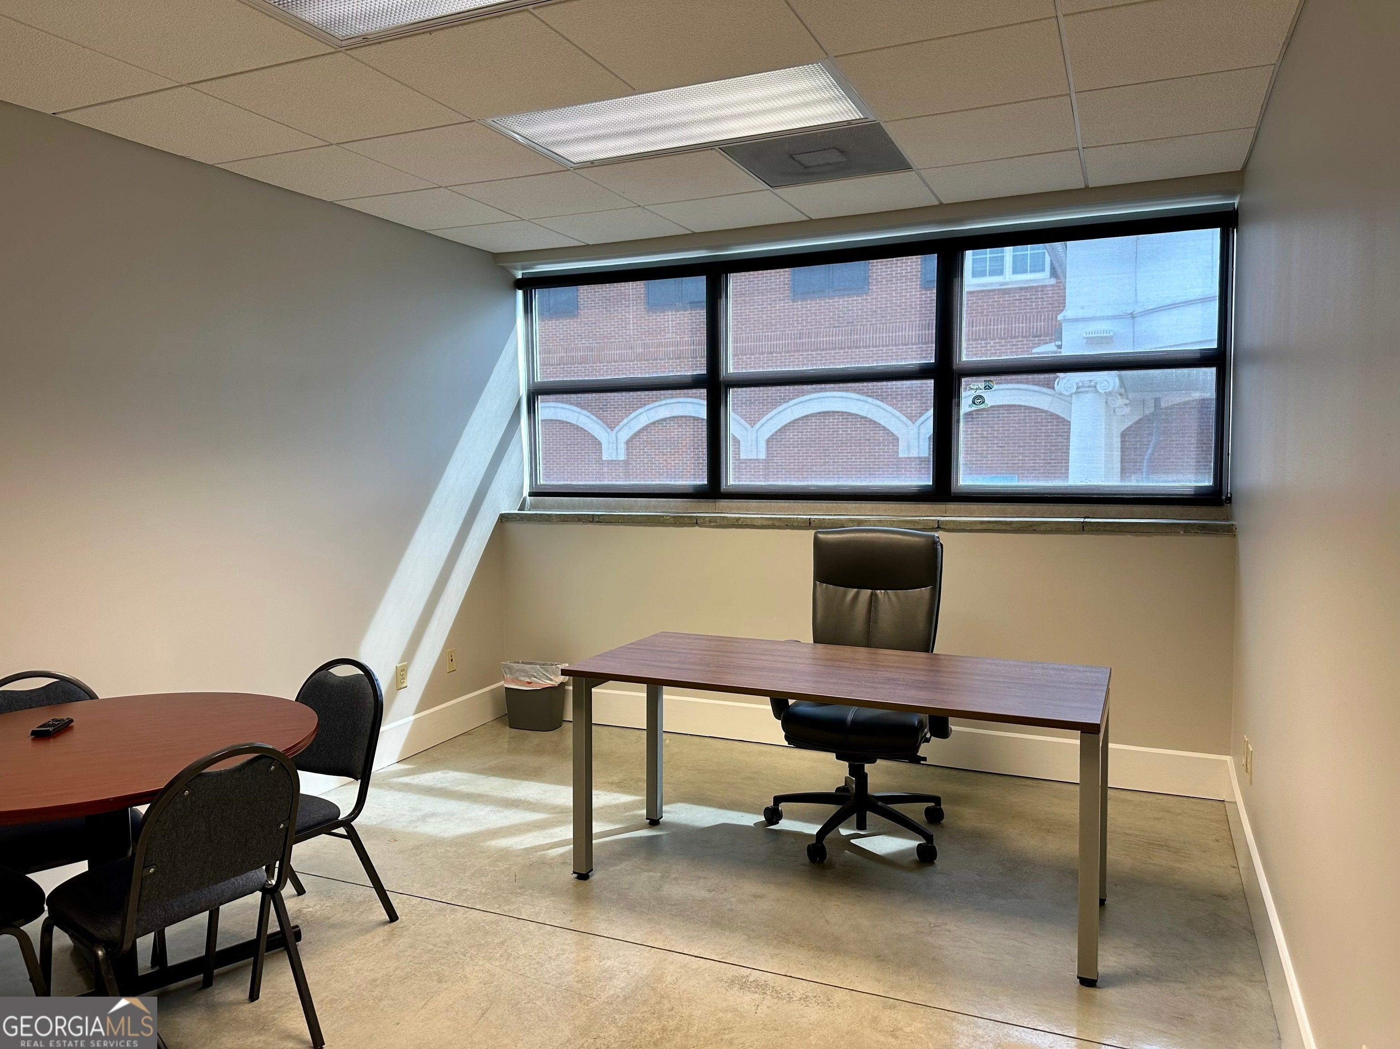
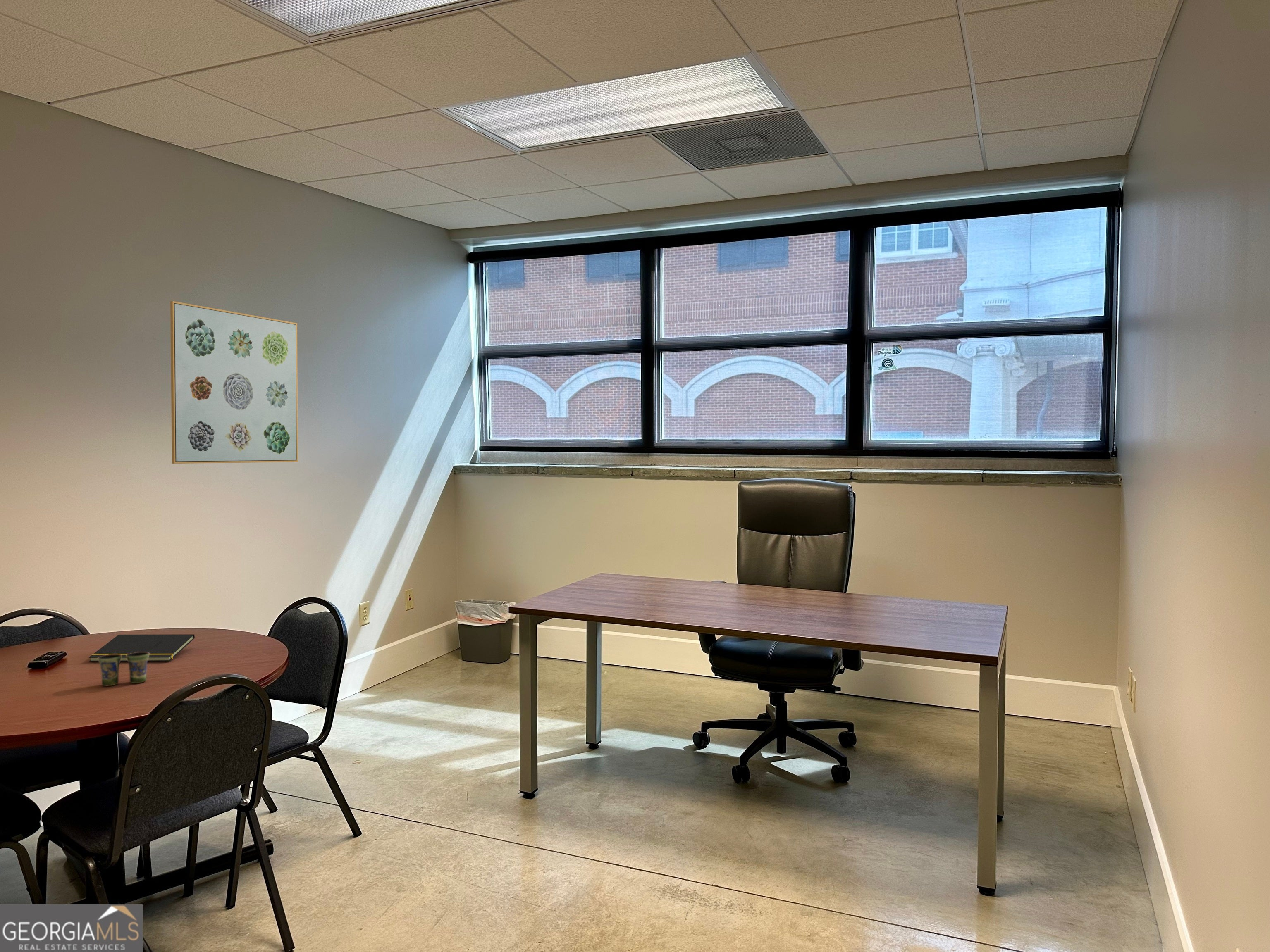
+ wall art (239, 388)
+ notepad (143, 647)
+ cup (129, 669)
